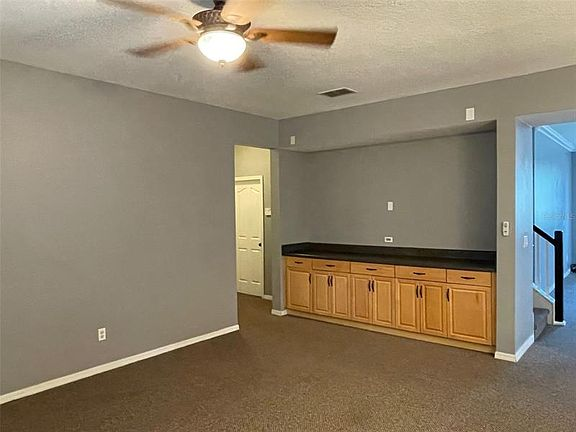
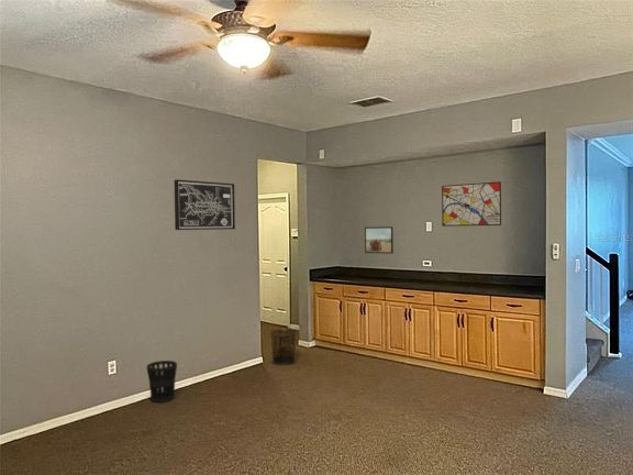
+ wastebasket (162, 380)
+ wall art (206, 206)
+ wall art (470, 205)
+ trash can (284, 346)
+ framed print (378, 240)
